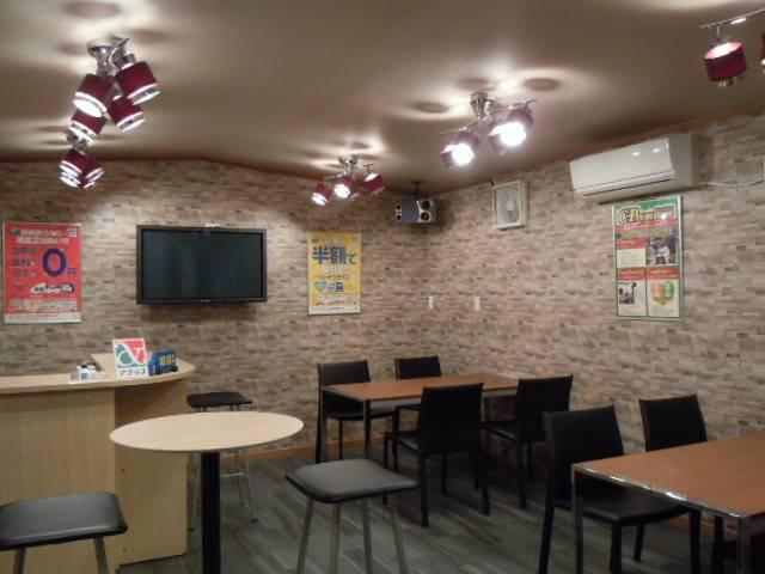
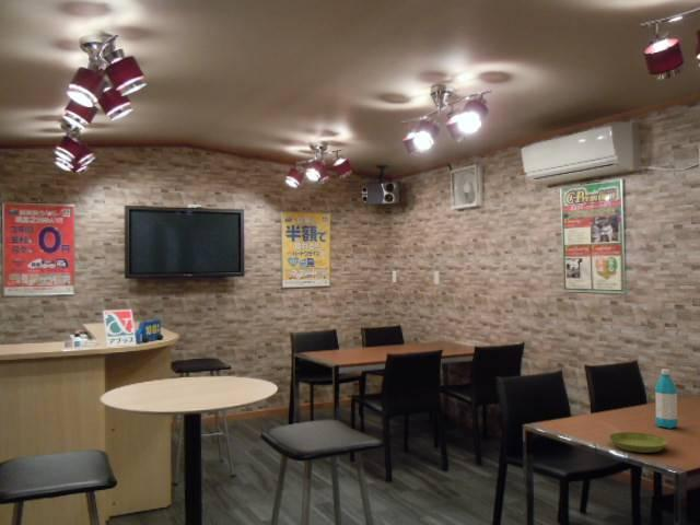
+ saucer (638, 442)
+ water bottle (666, 397)
